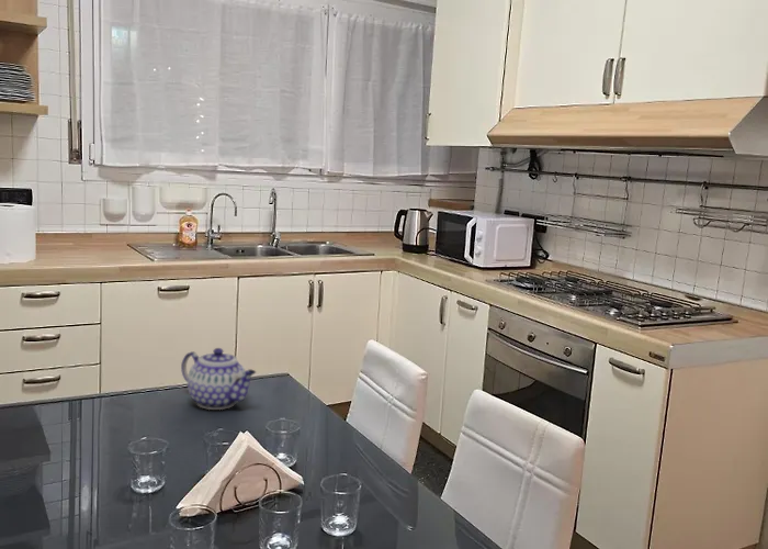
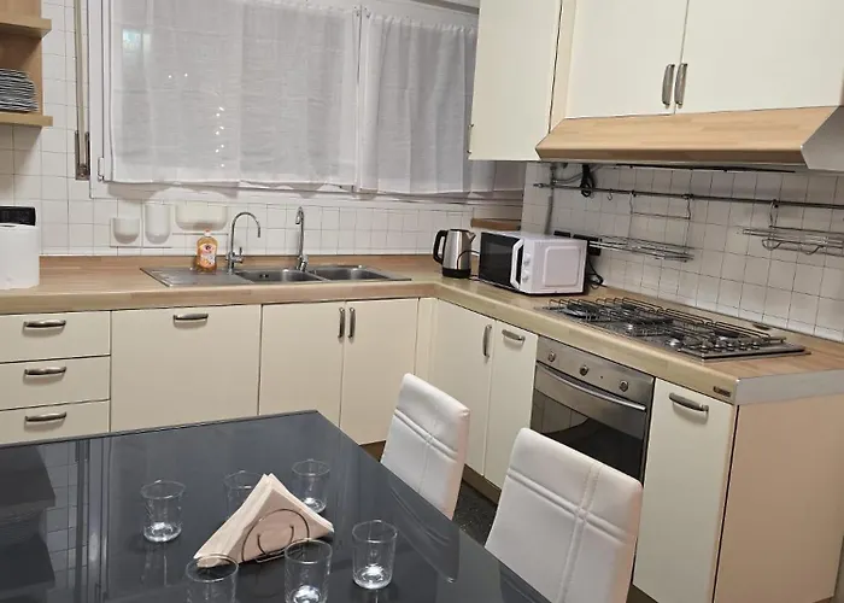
- teapot (217, 376)
